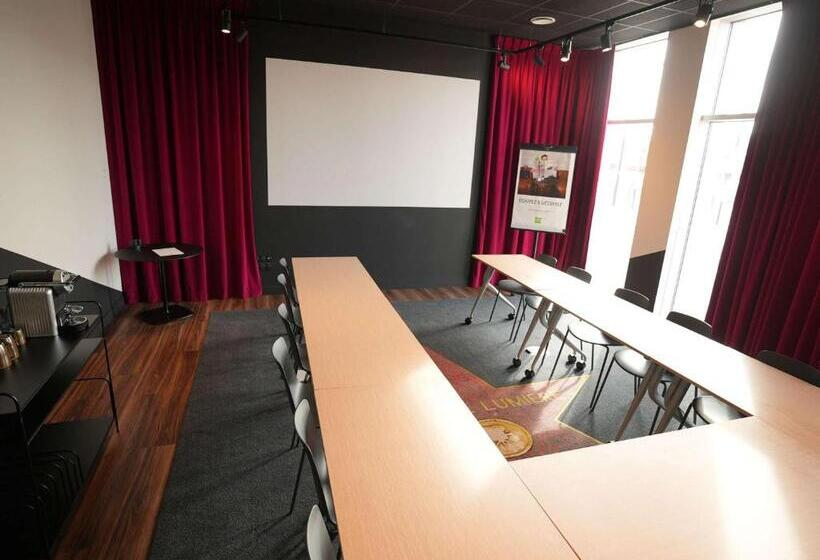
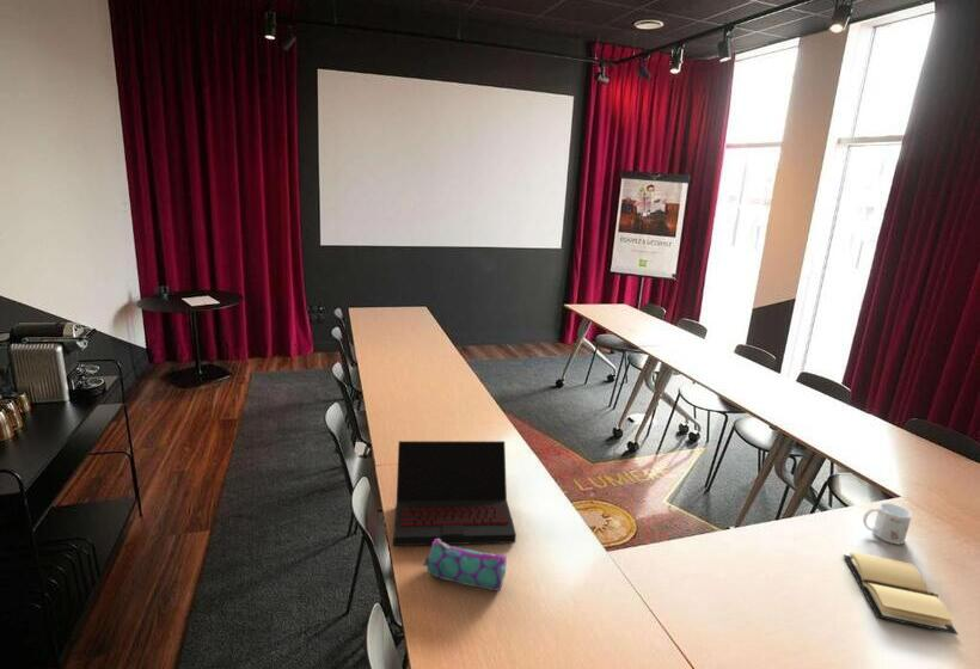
+ laptop (453, 487)
+ book (898, 587)
+ mug (884, 521)
+ pencil case (466, 563)
